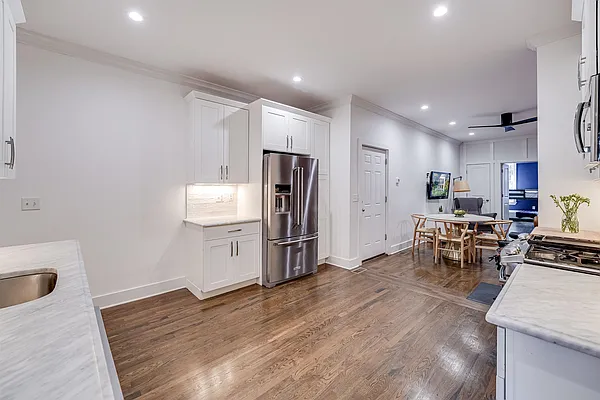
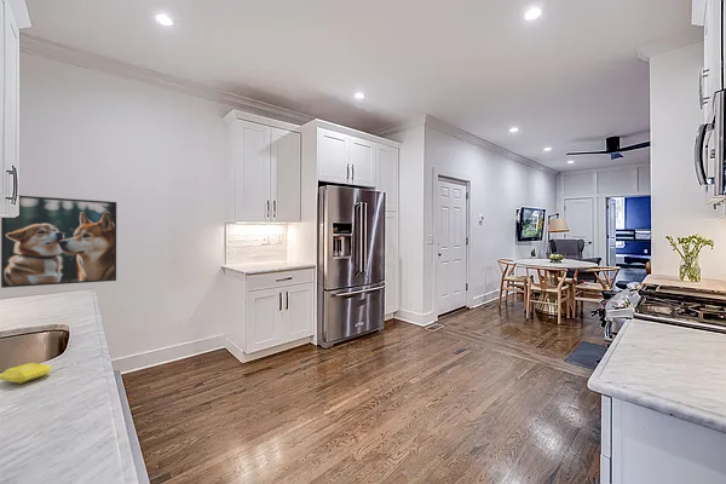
+ soap bar (25, 371)
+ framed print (63, 241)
